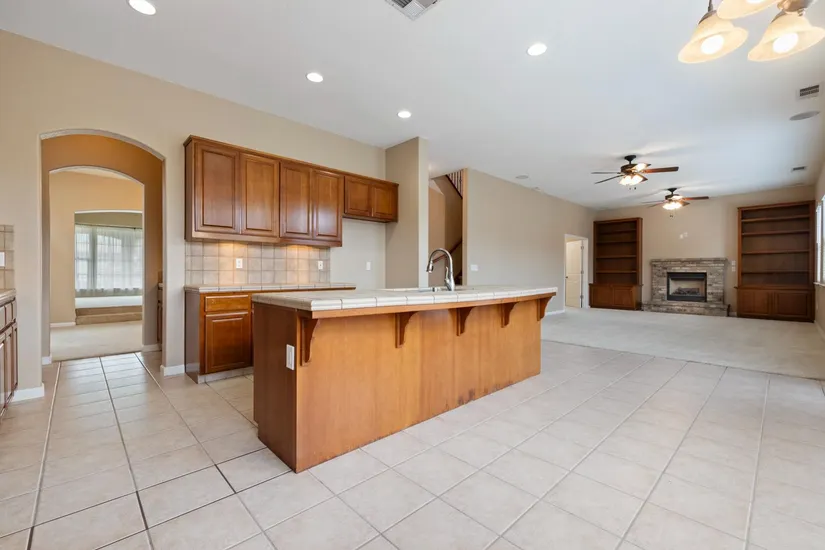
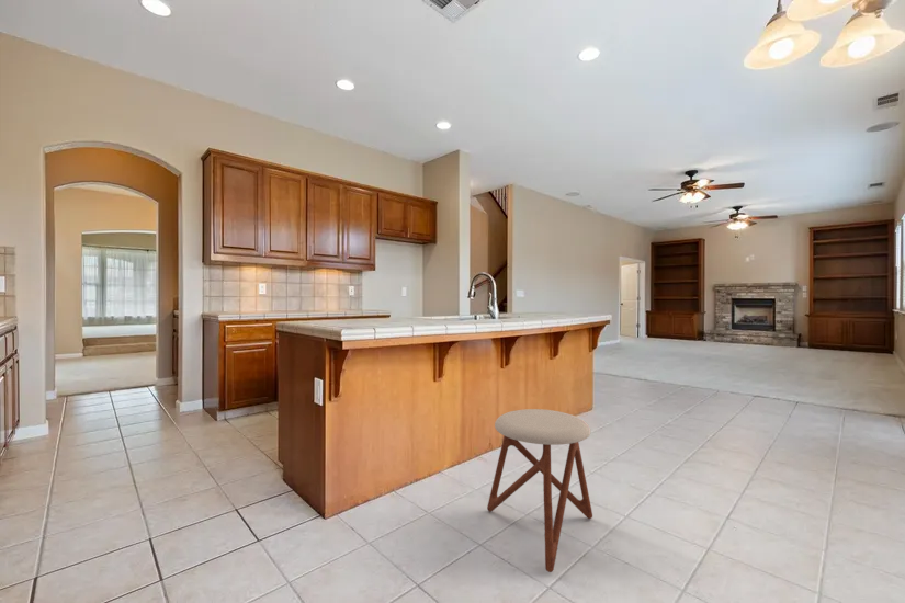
+ stool (548, 474)
